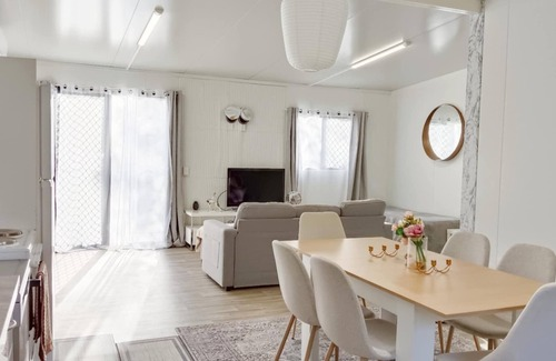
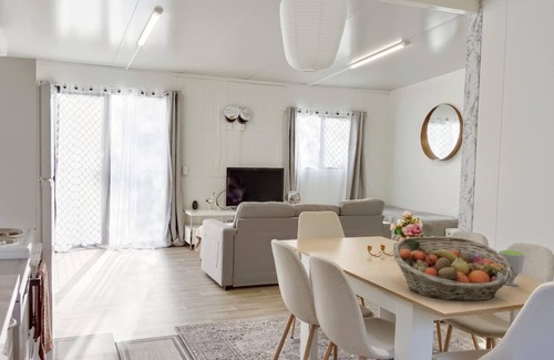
+ fruit basket (450, 267)
+ cup (512, 266)
